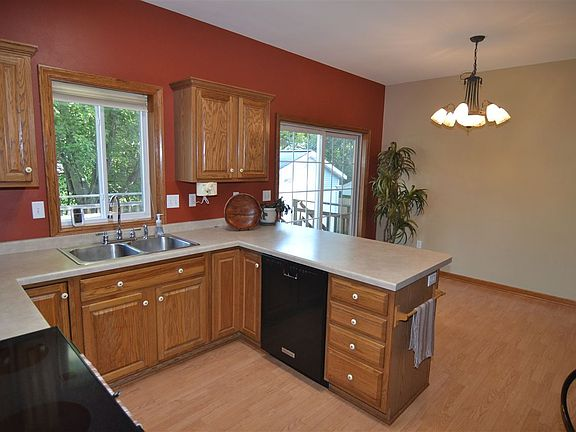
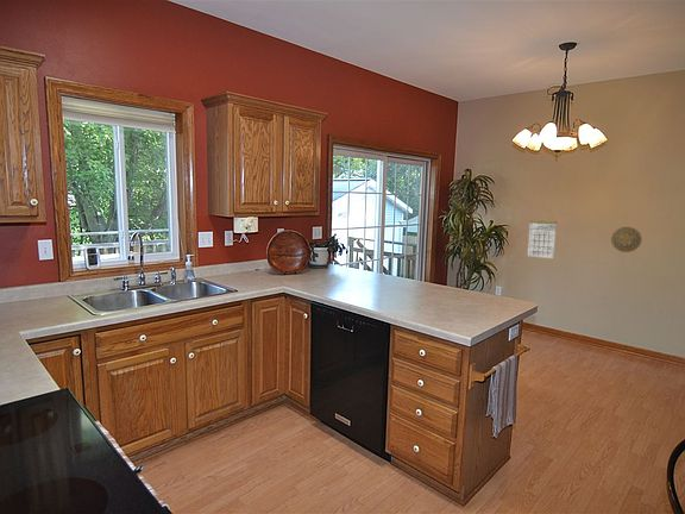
+ decorative plate (626, 239)
+ calendar (541, 234)
